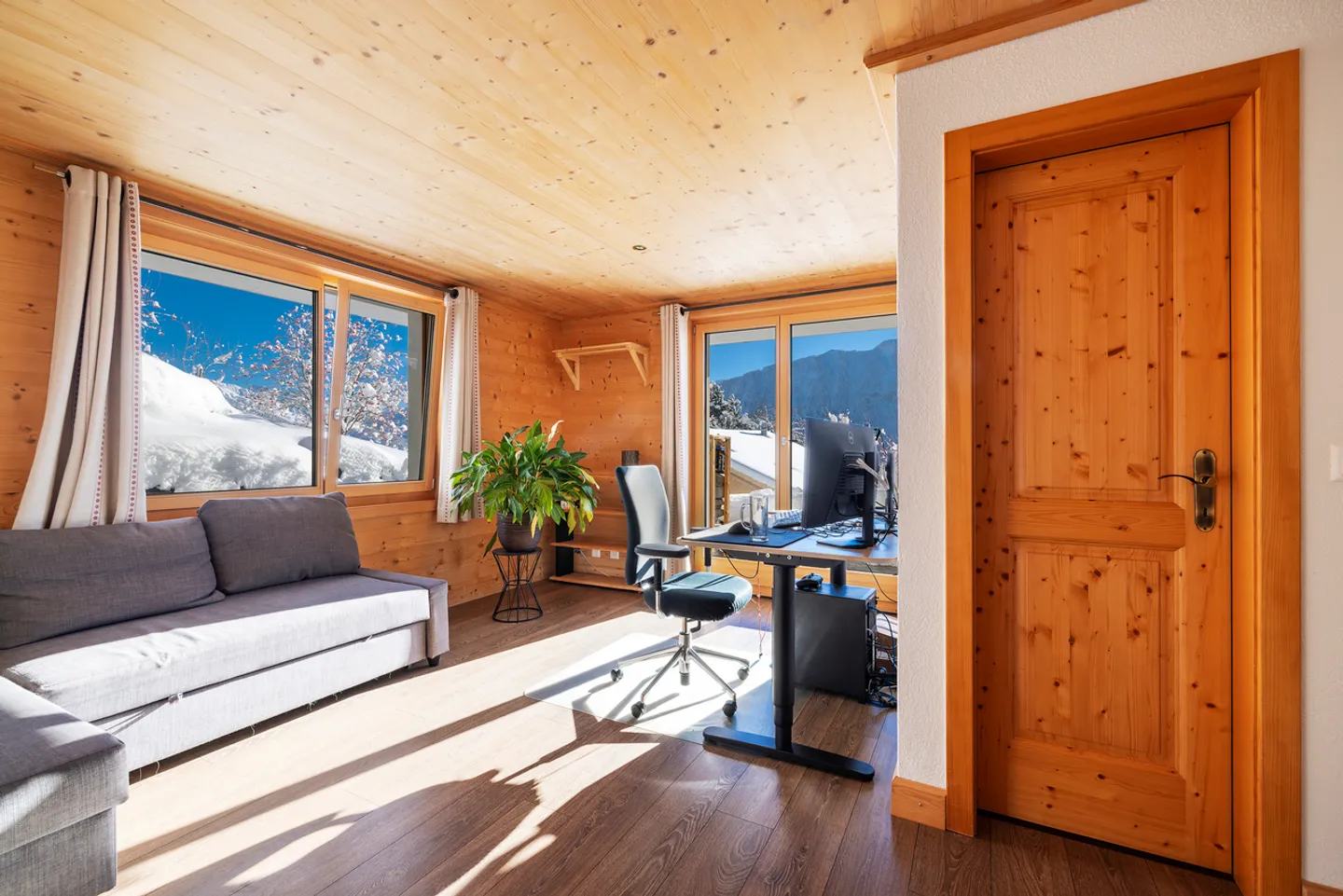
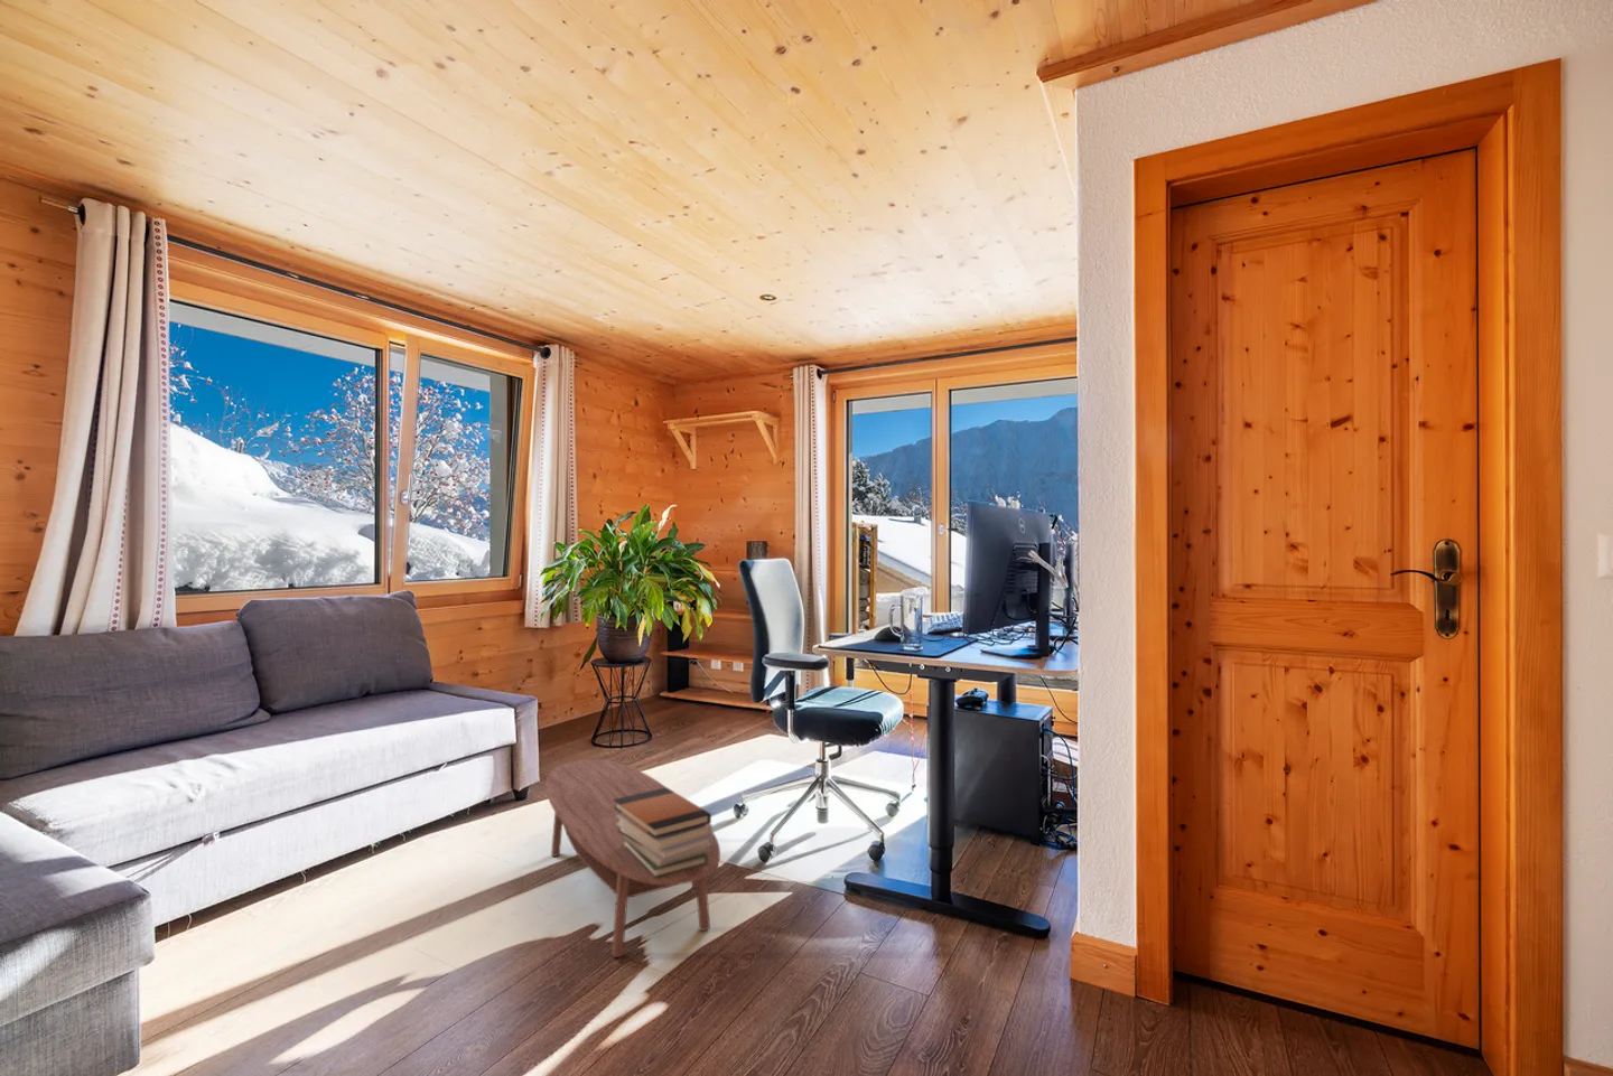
+ book stack (662, 830)
+ coffee table (622, 847)
